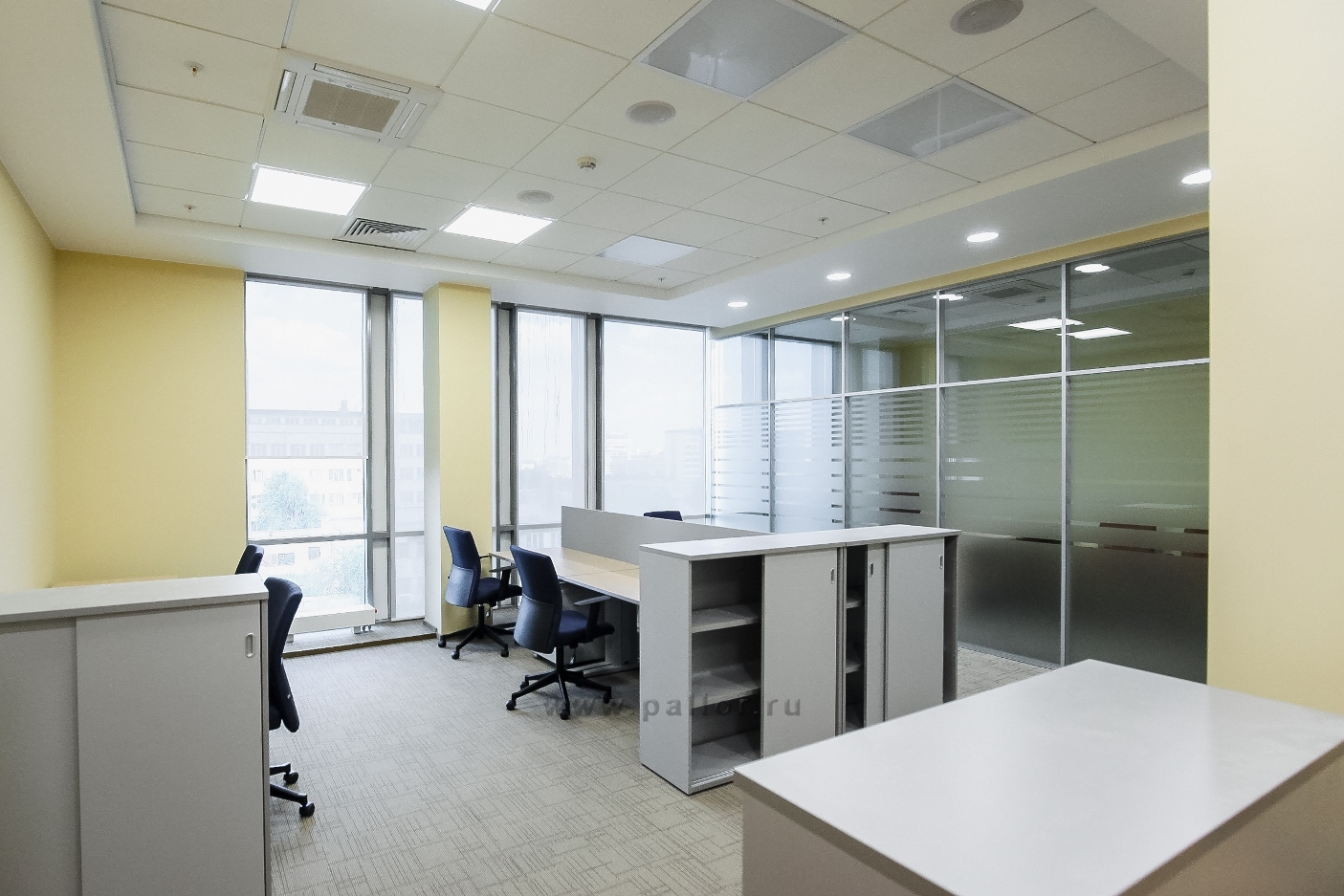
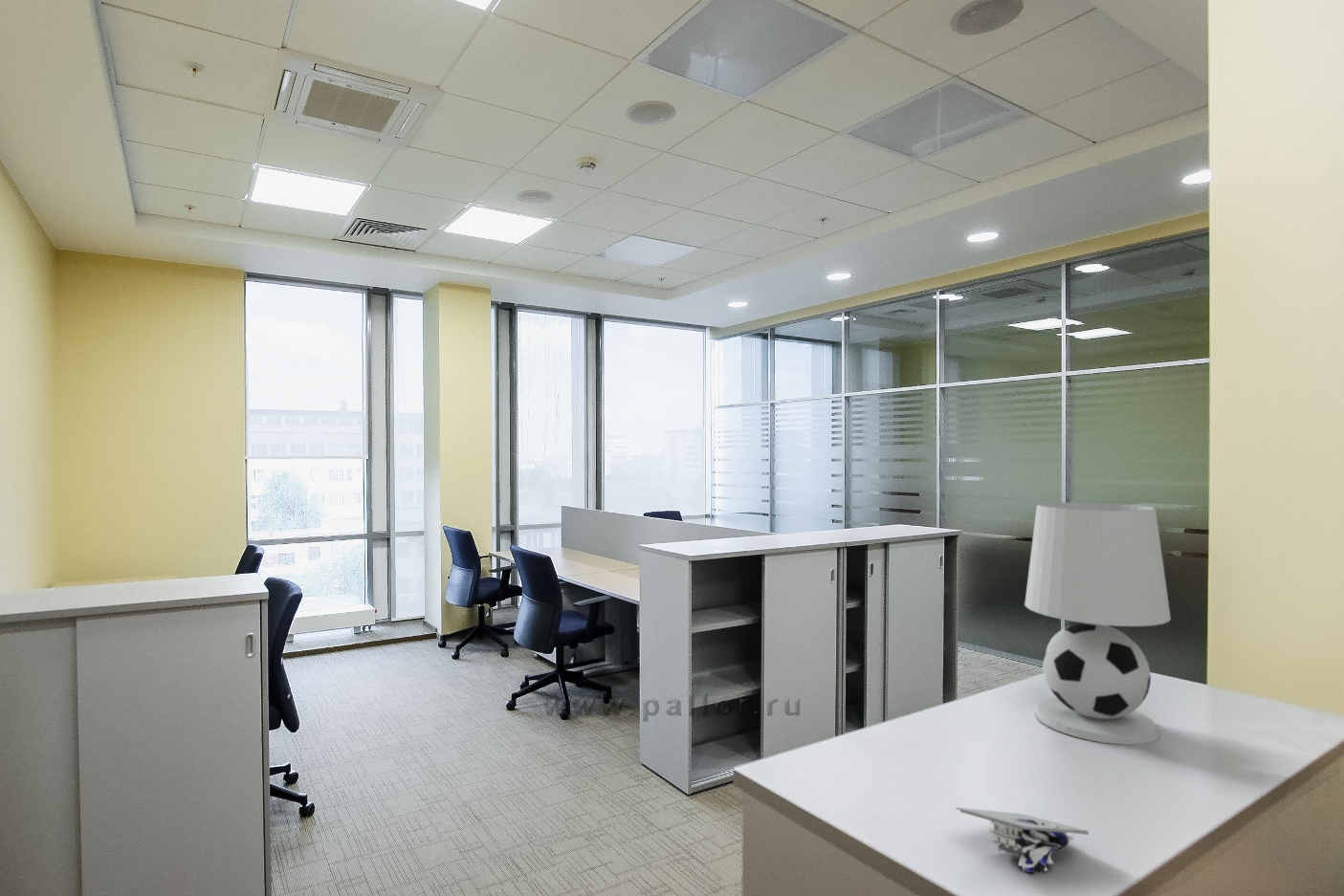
+ table lamp (1094, 614)
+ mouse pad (1026, 825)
